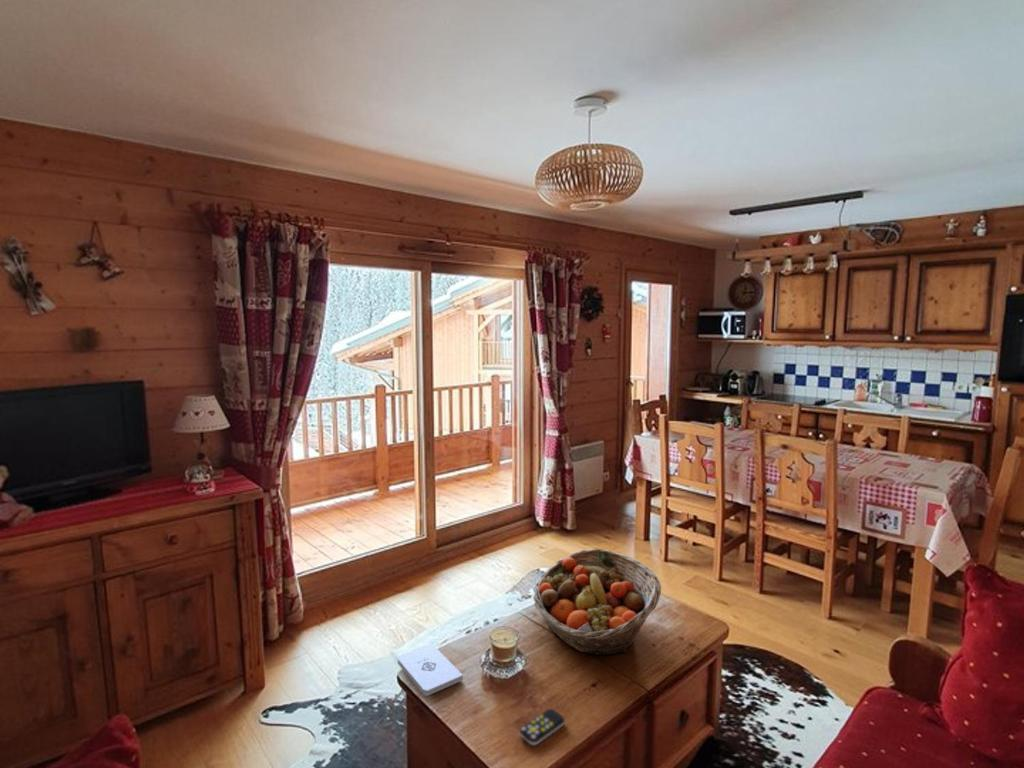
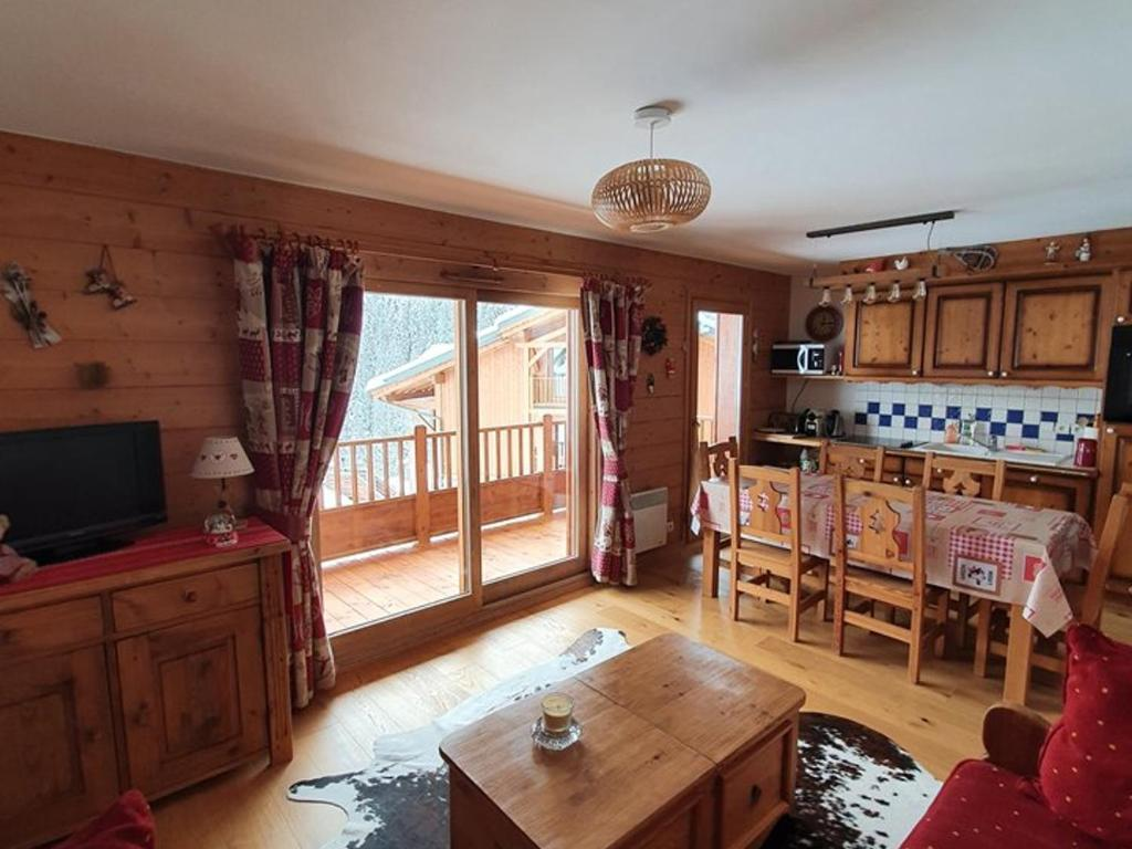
- notepad (428, 667)
- remote control (542, 726)
- fruit basket (594, 598)
